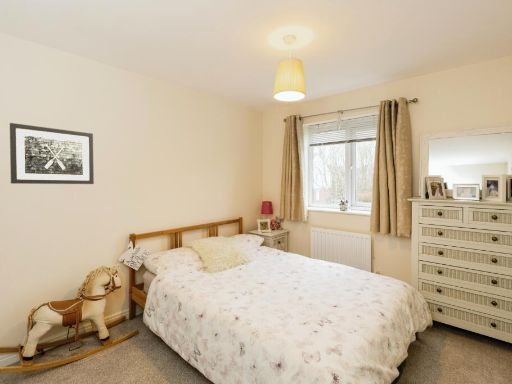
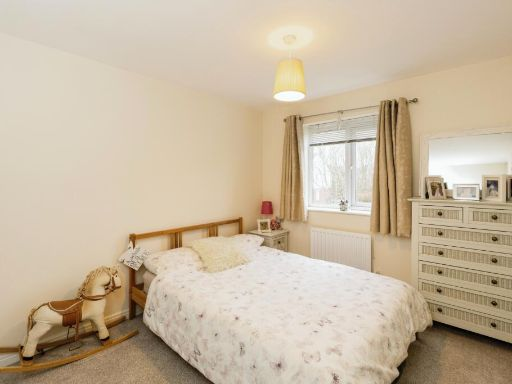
- wall art (55, 156)
